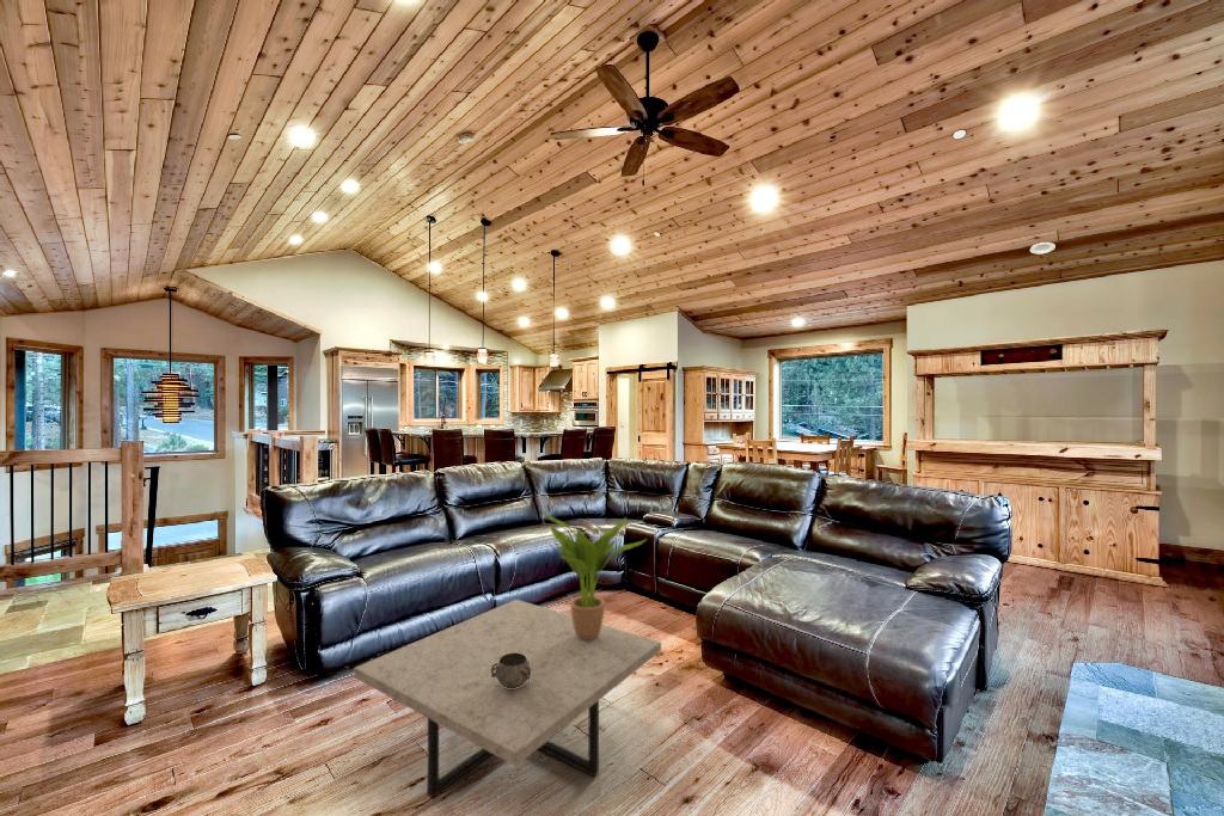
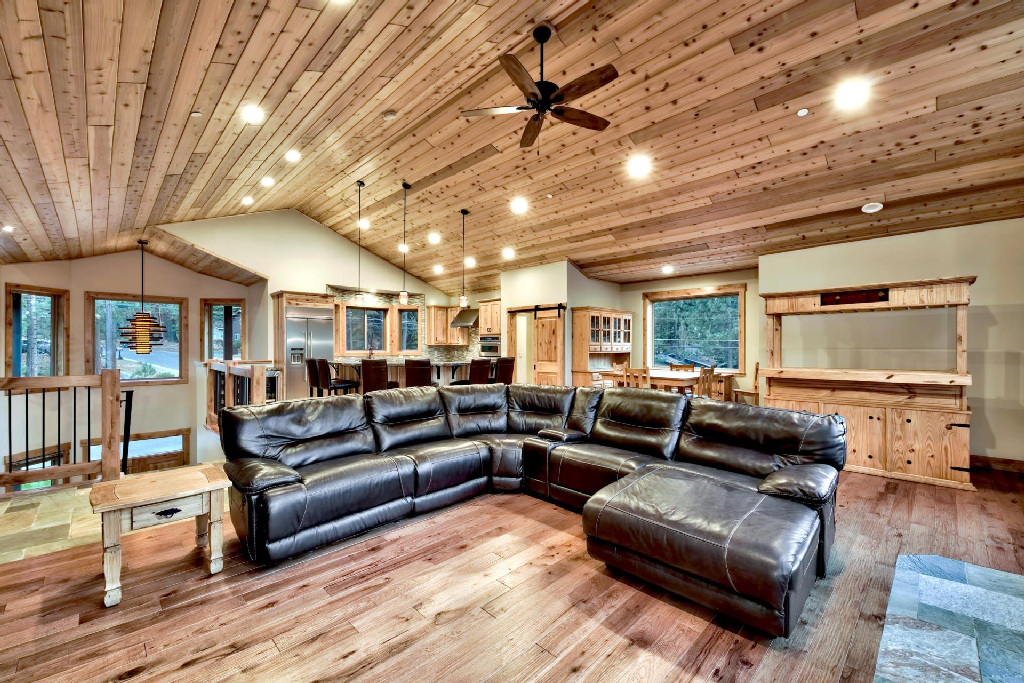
- coffee table (515, 694)
- decorative bowl (515, 670)
- potted plant (587, 572)
